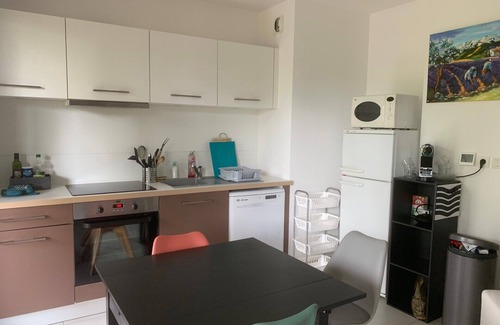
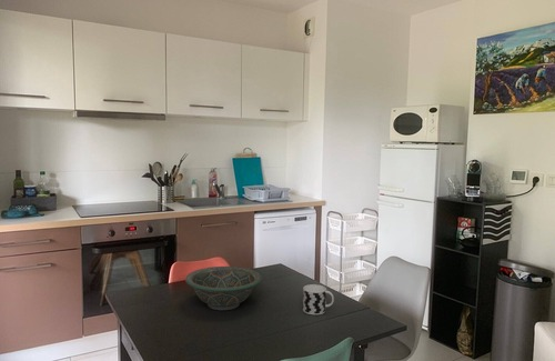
+ decorative bowl (223, 290)
+ cup (317, 299)
